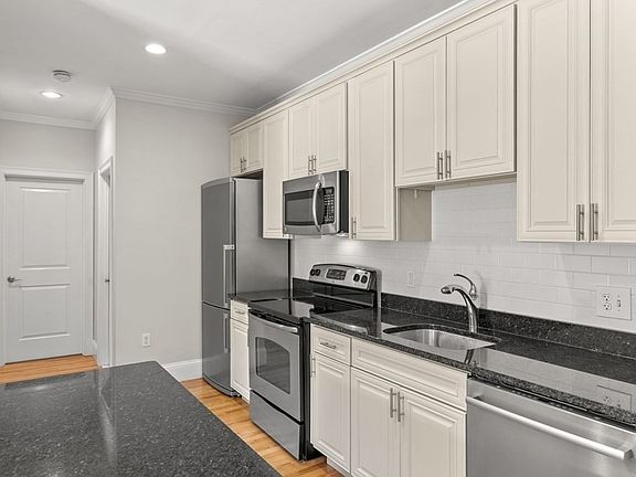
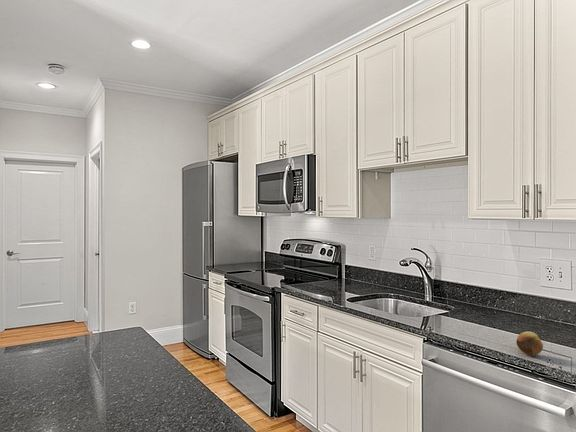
+ fruit (529, 343)
